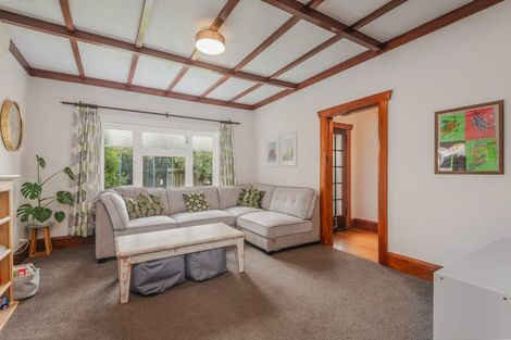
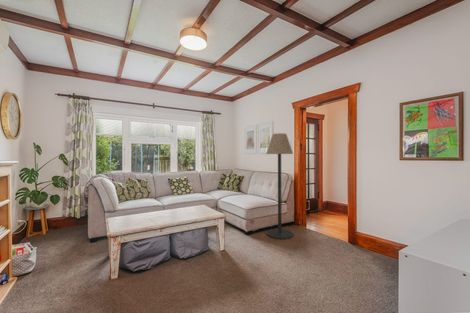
+ floor lamp (279, 184)
